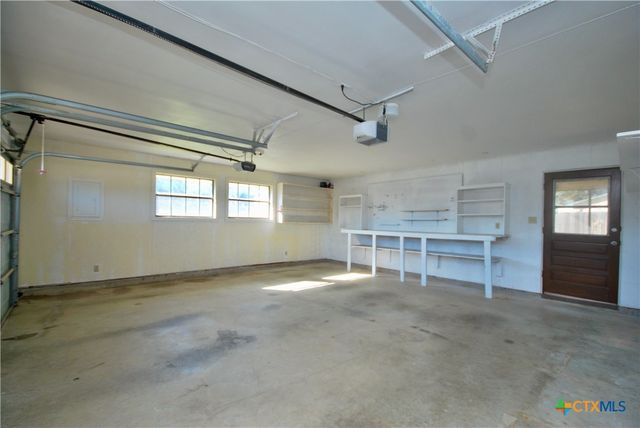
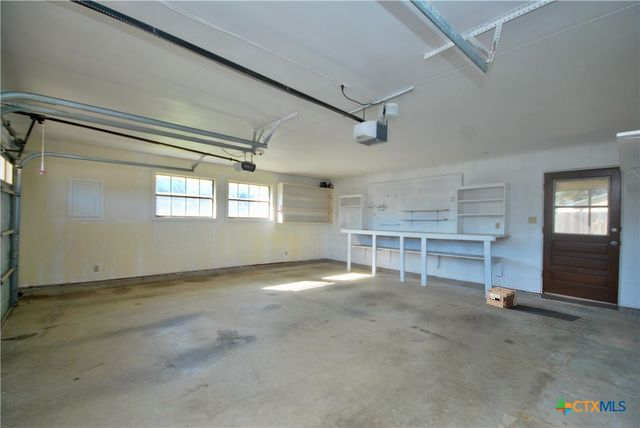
+ cardboard box (501, 297)
